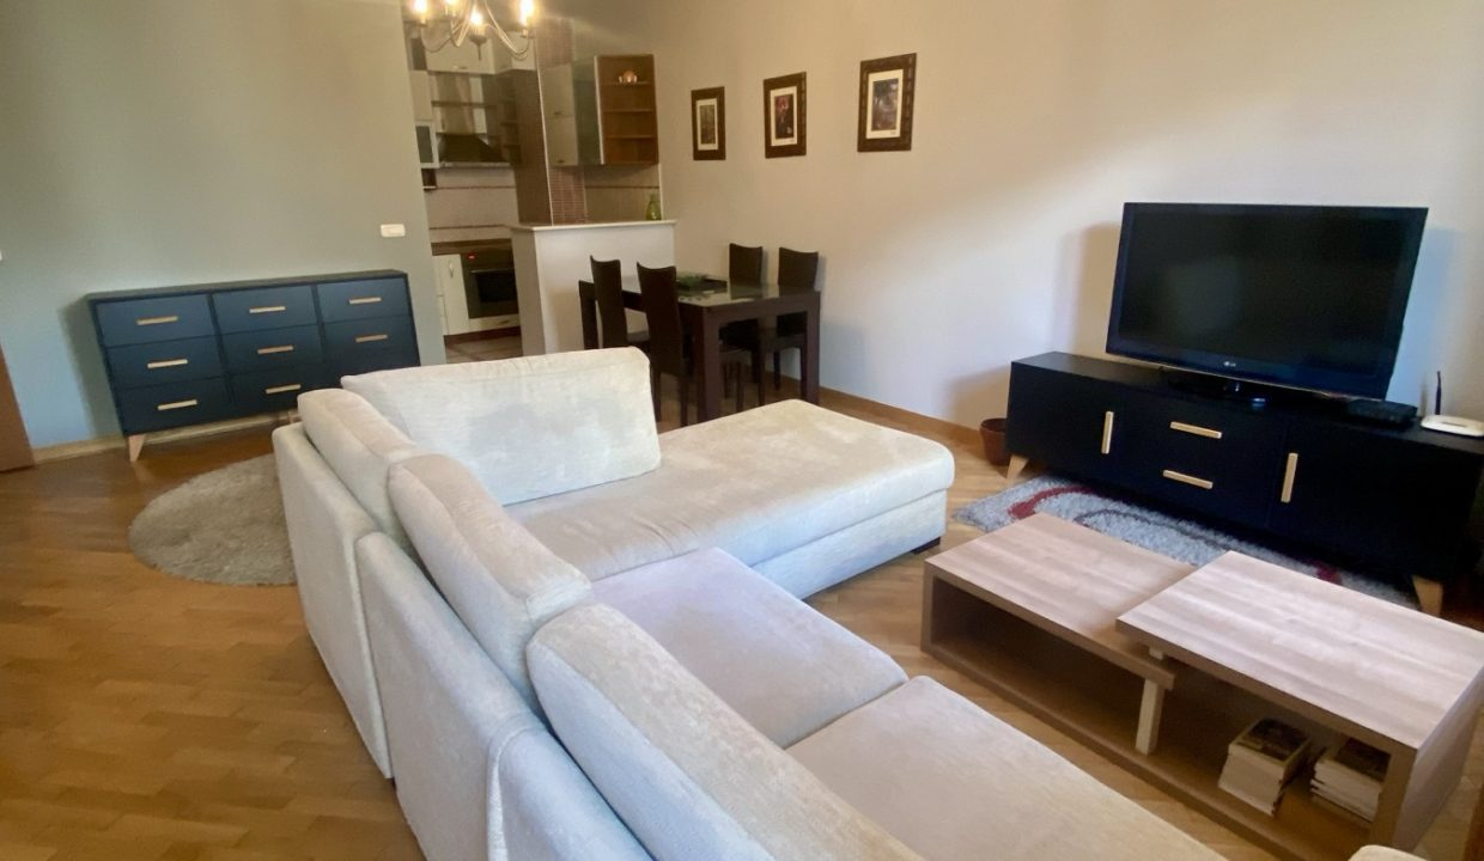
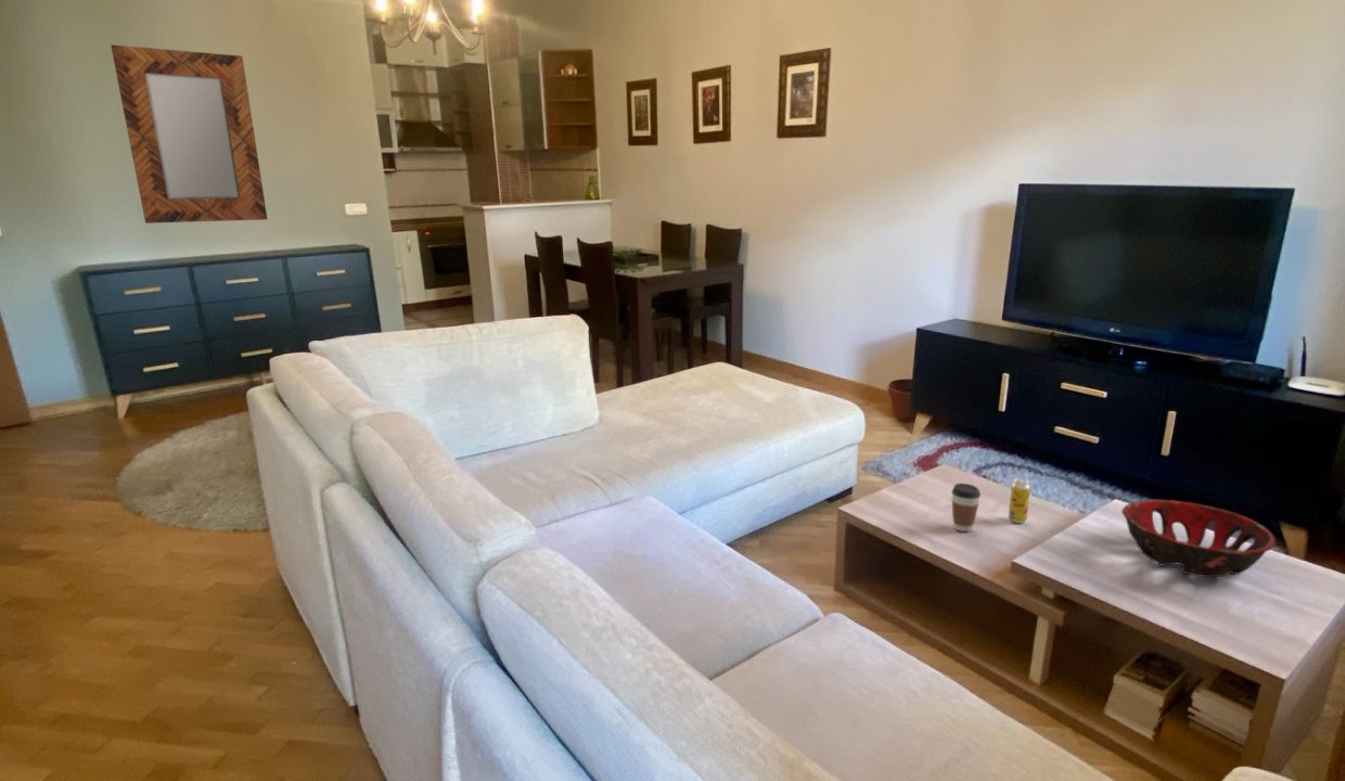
+ decorative bowl (1192, 540)
+ coffee cup (964, 508)
+ beverage can (1019, 500)
+ home mirror (194, 138)
